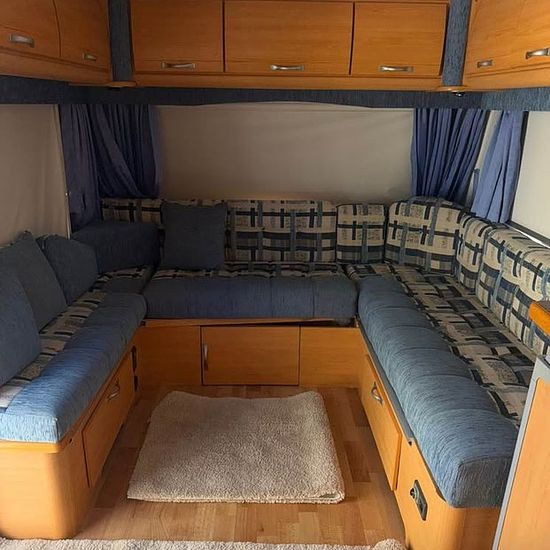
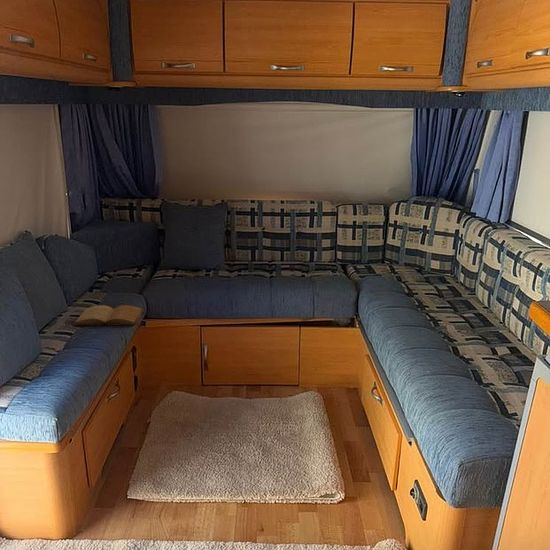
+ book (109, 314)
